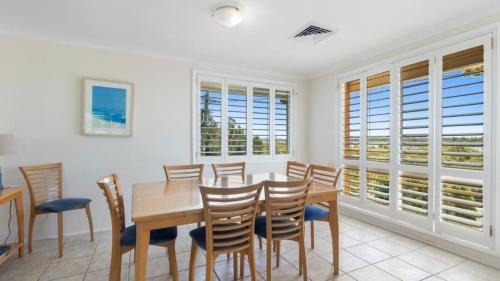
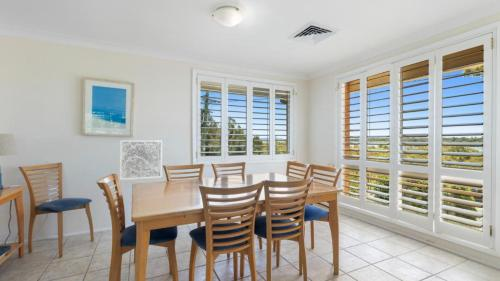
+ wall art (141, 159)
